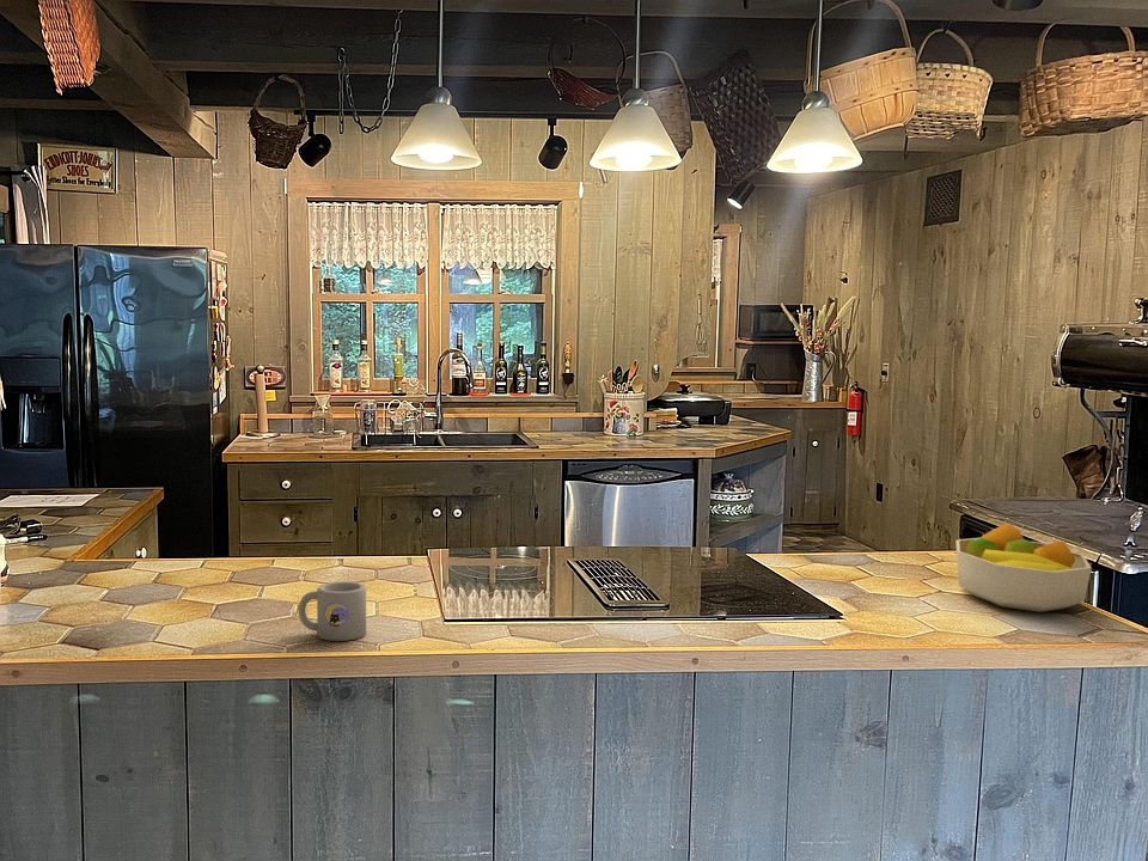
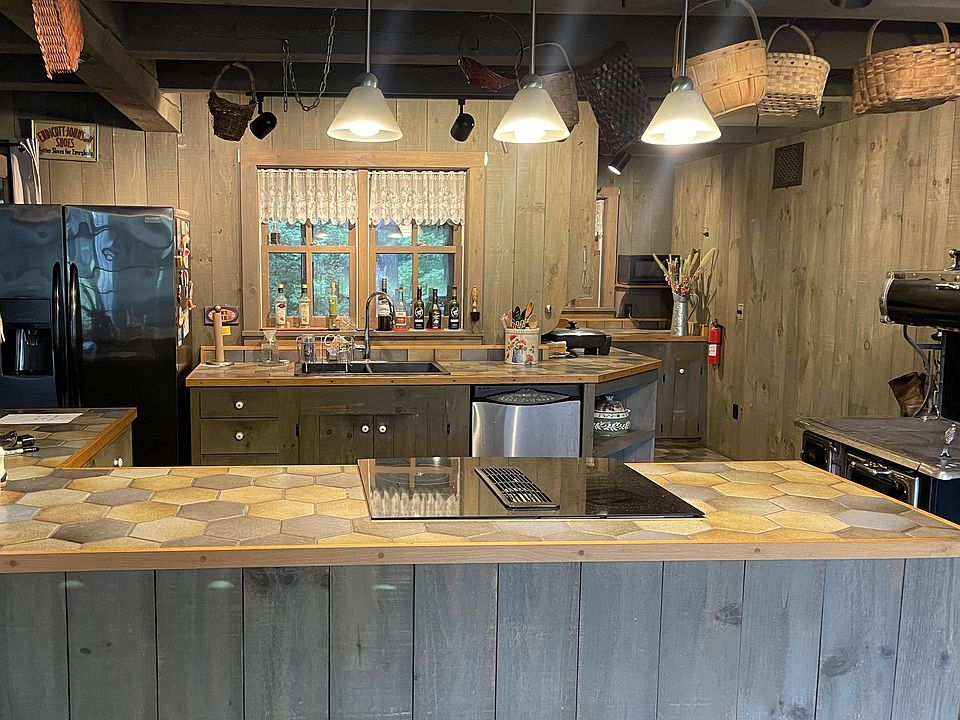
- mug (331, 610)
- fruit bowl (1019, 564)
